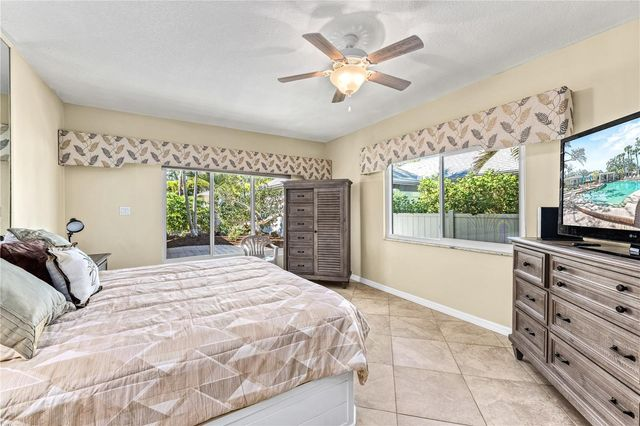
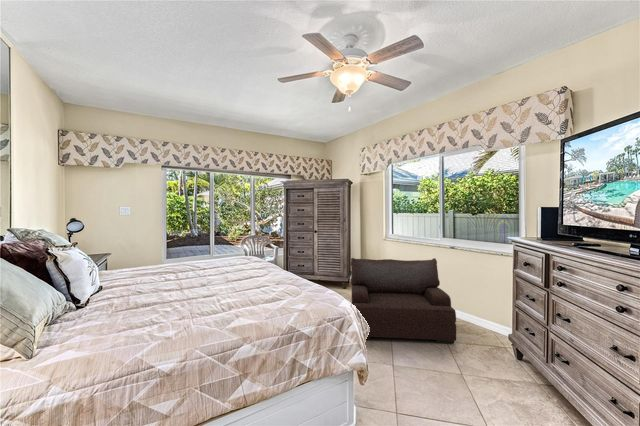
+ armchair (396, 293)
